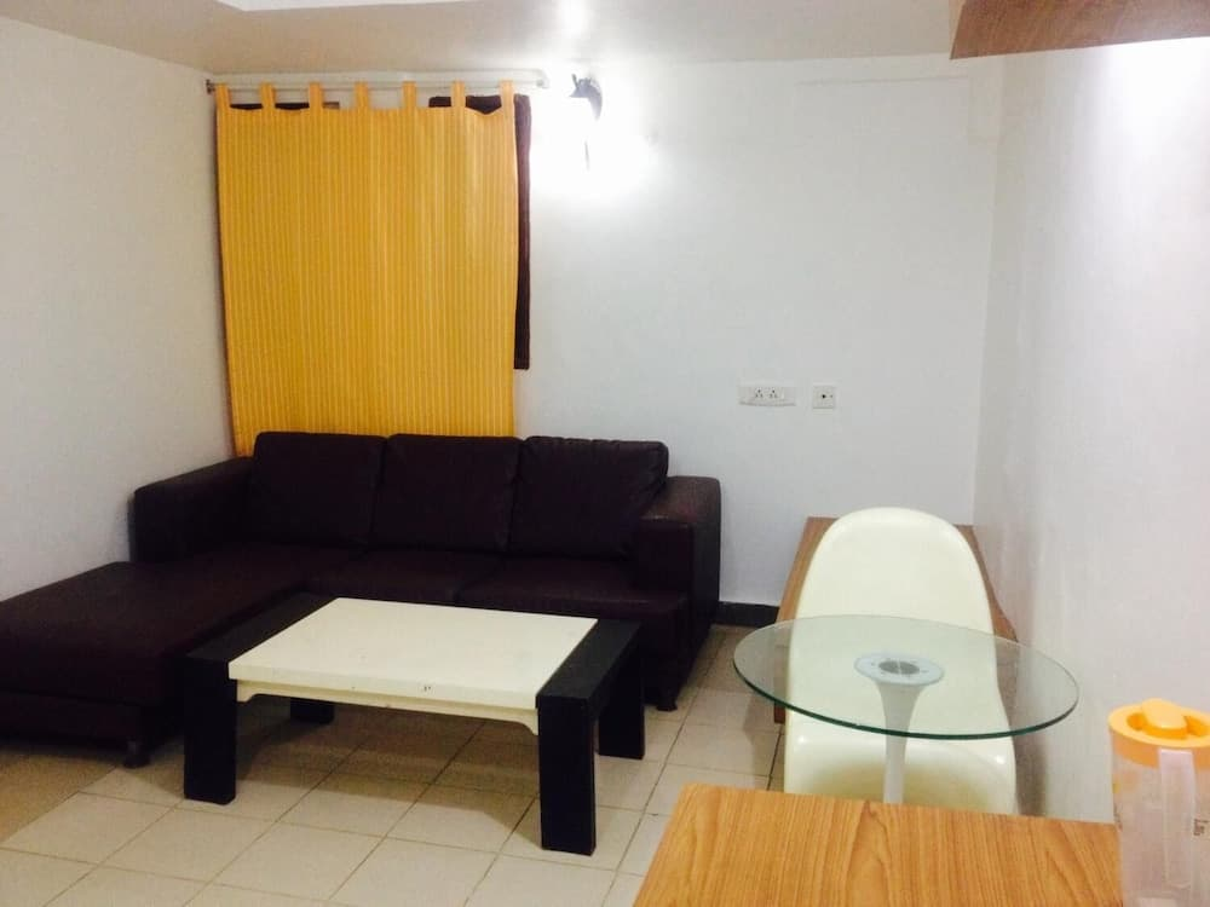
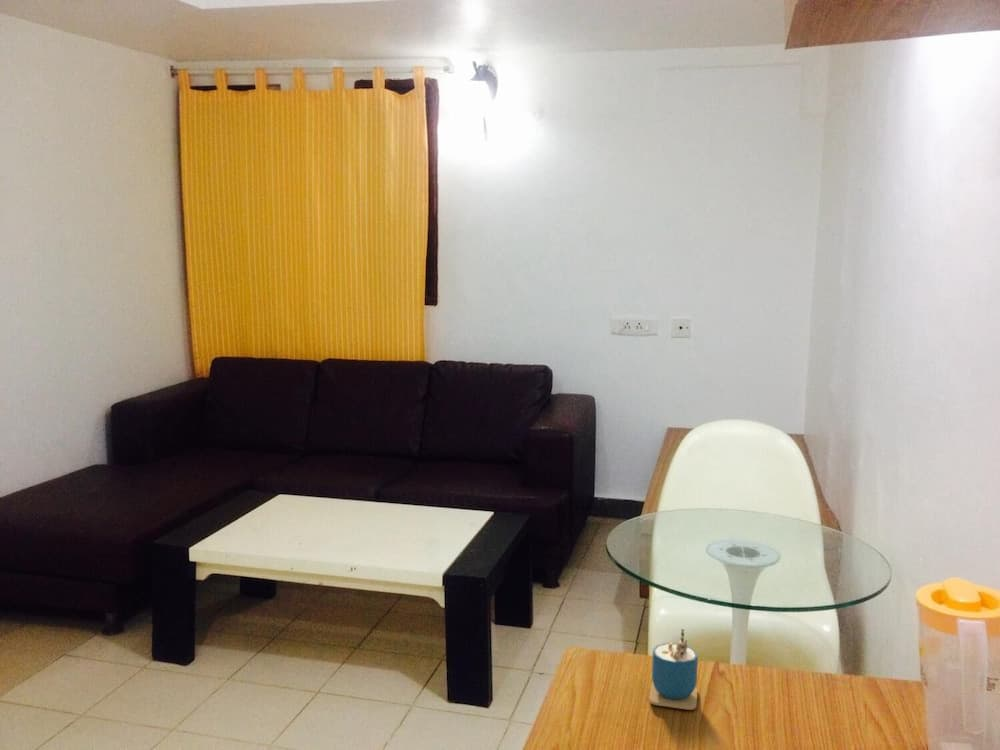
+ cup (674, 659)
